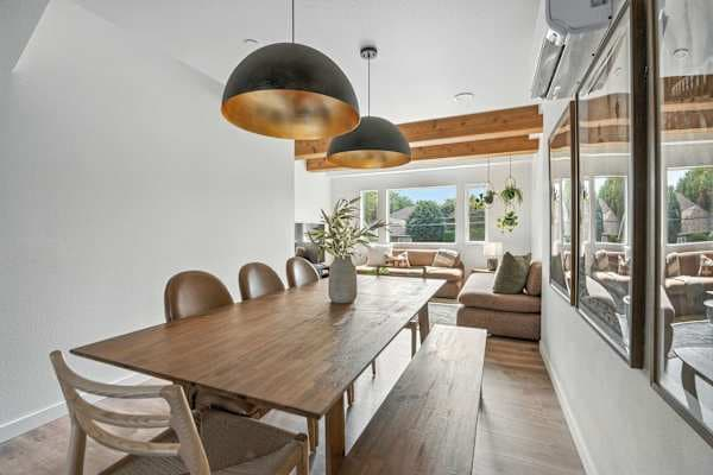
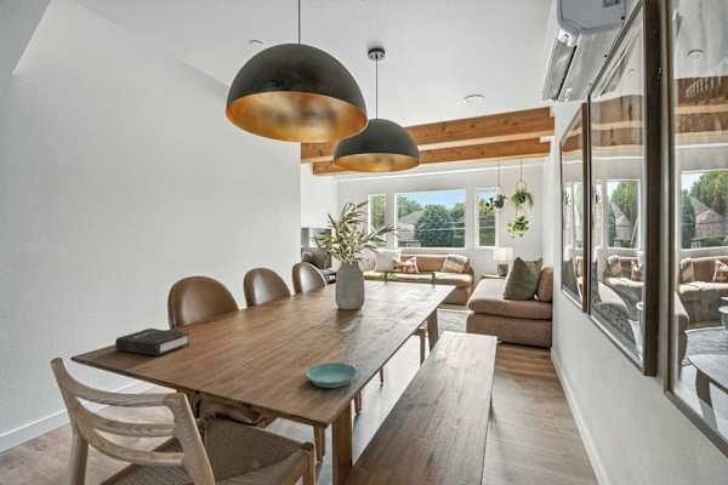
+ hardback book (153, 341)
+ saucer (331, 376)
